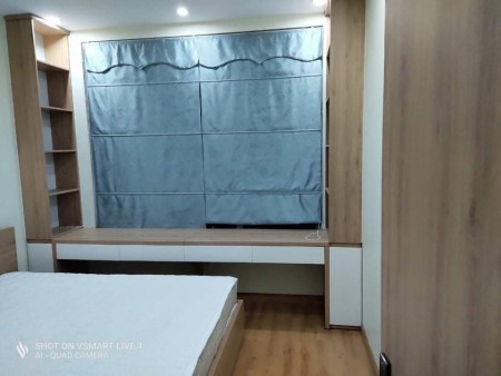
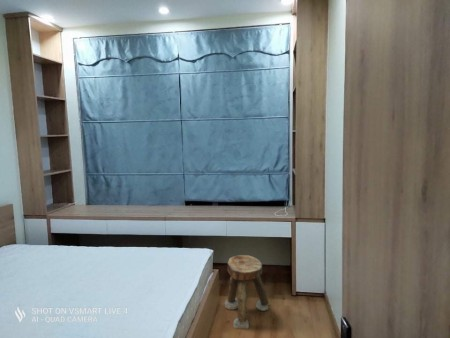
+ stool (245, 288)
